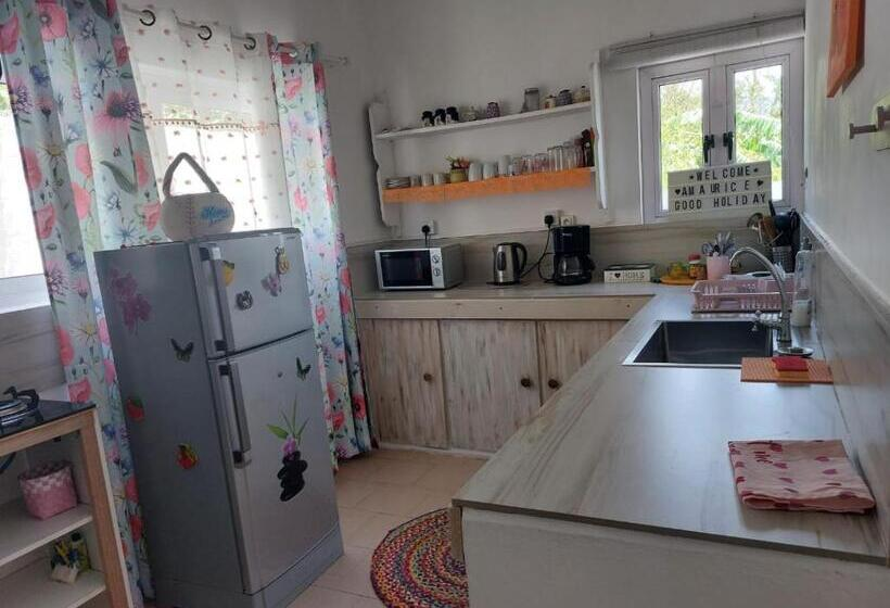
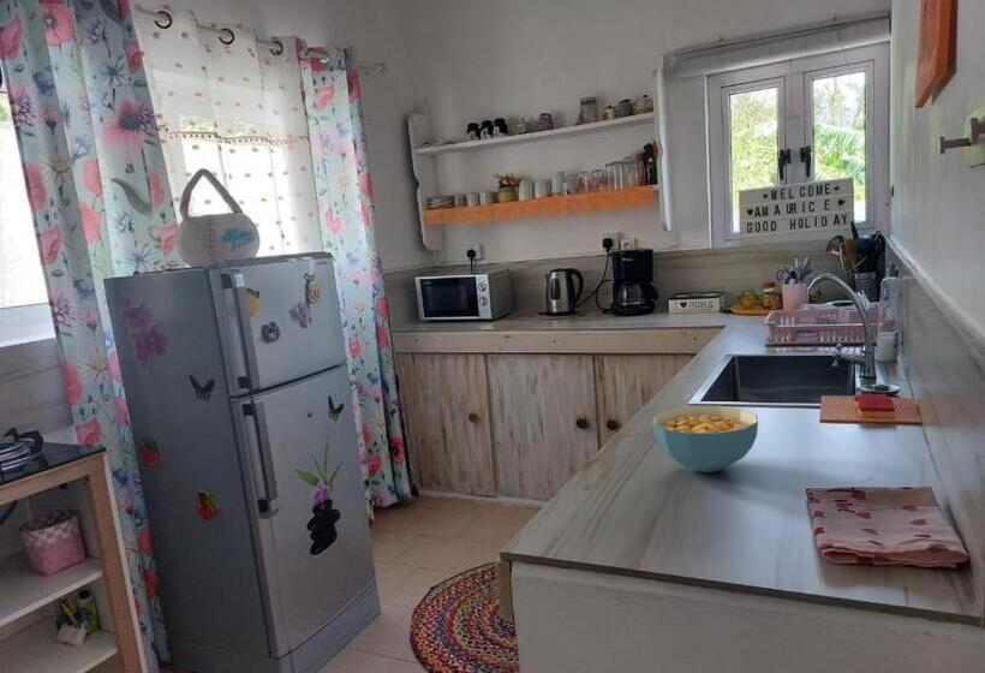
+ cereal bowl (705, 442)
